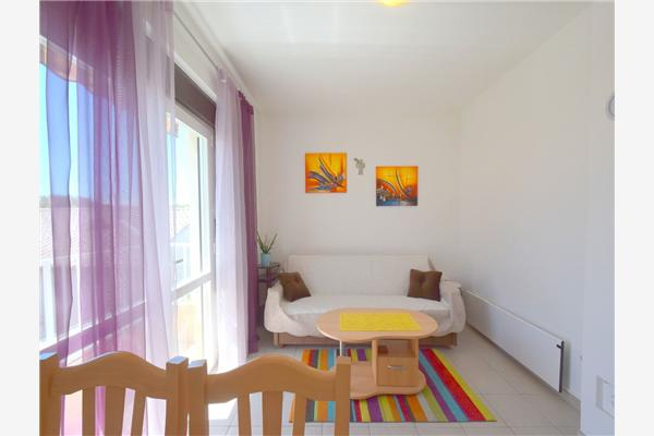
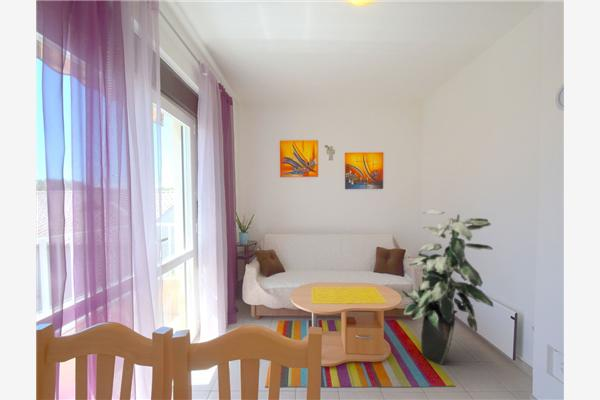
+ indoor plant (443, 284)
